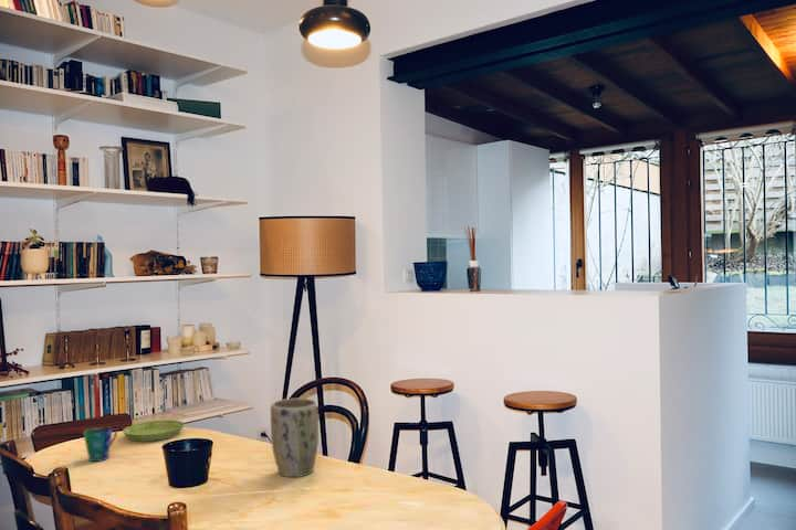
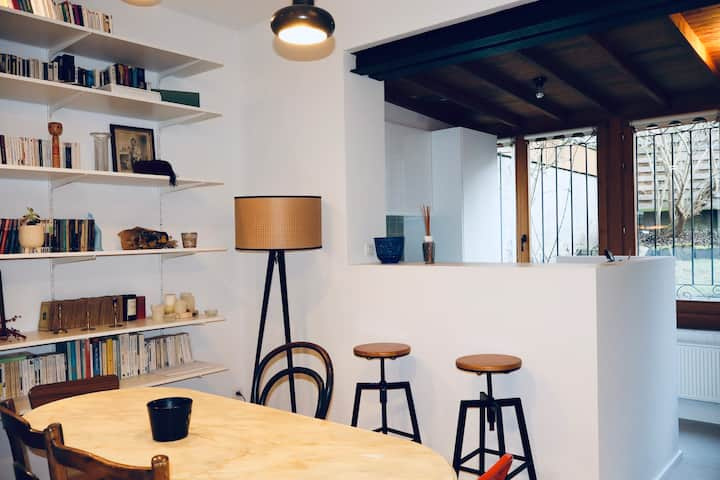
- saucer (154, 431)
- plant pot (294, 437)
- cup (102, 443)
